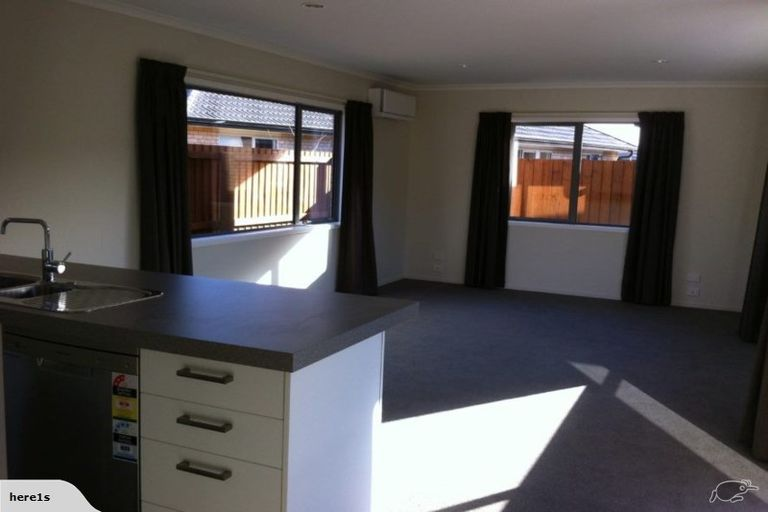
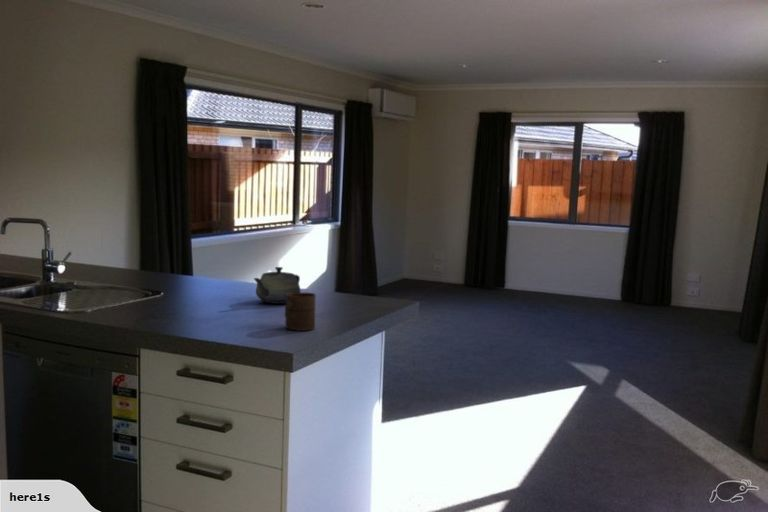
+ teapot (276, 284)
+ cup (300, 310)
